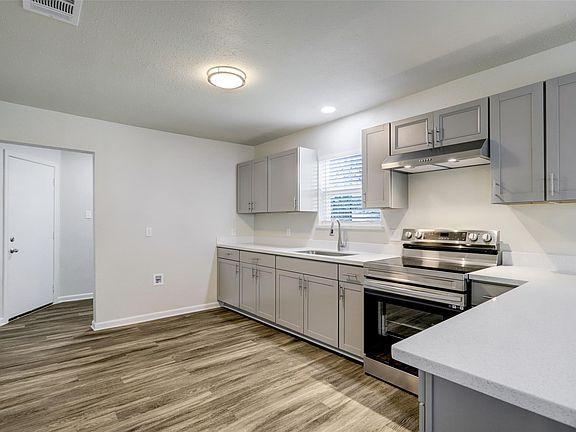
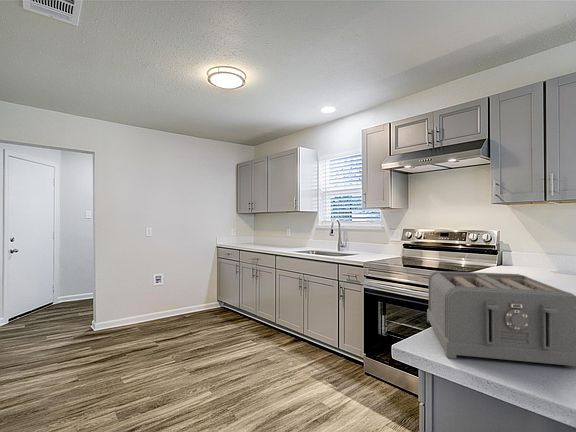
+ toaster (495, 312)
